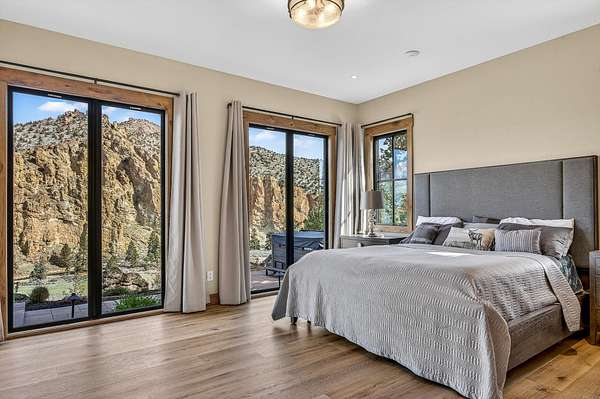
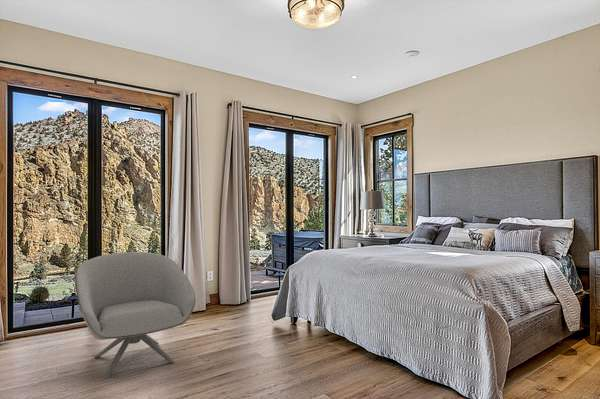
+ armchair (135, 309)
